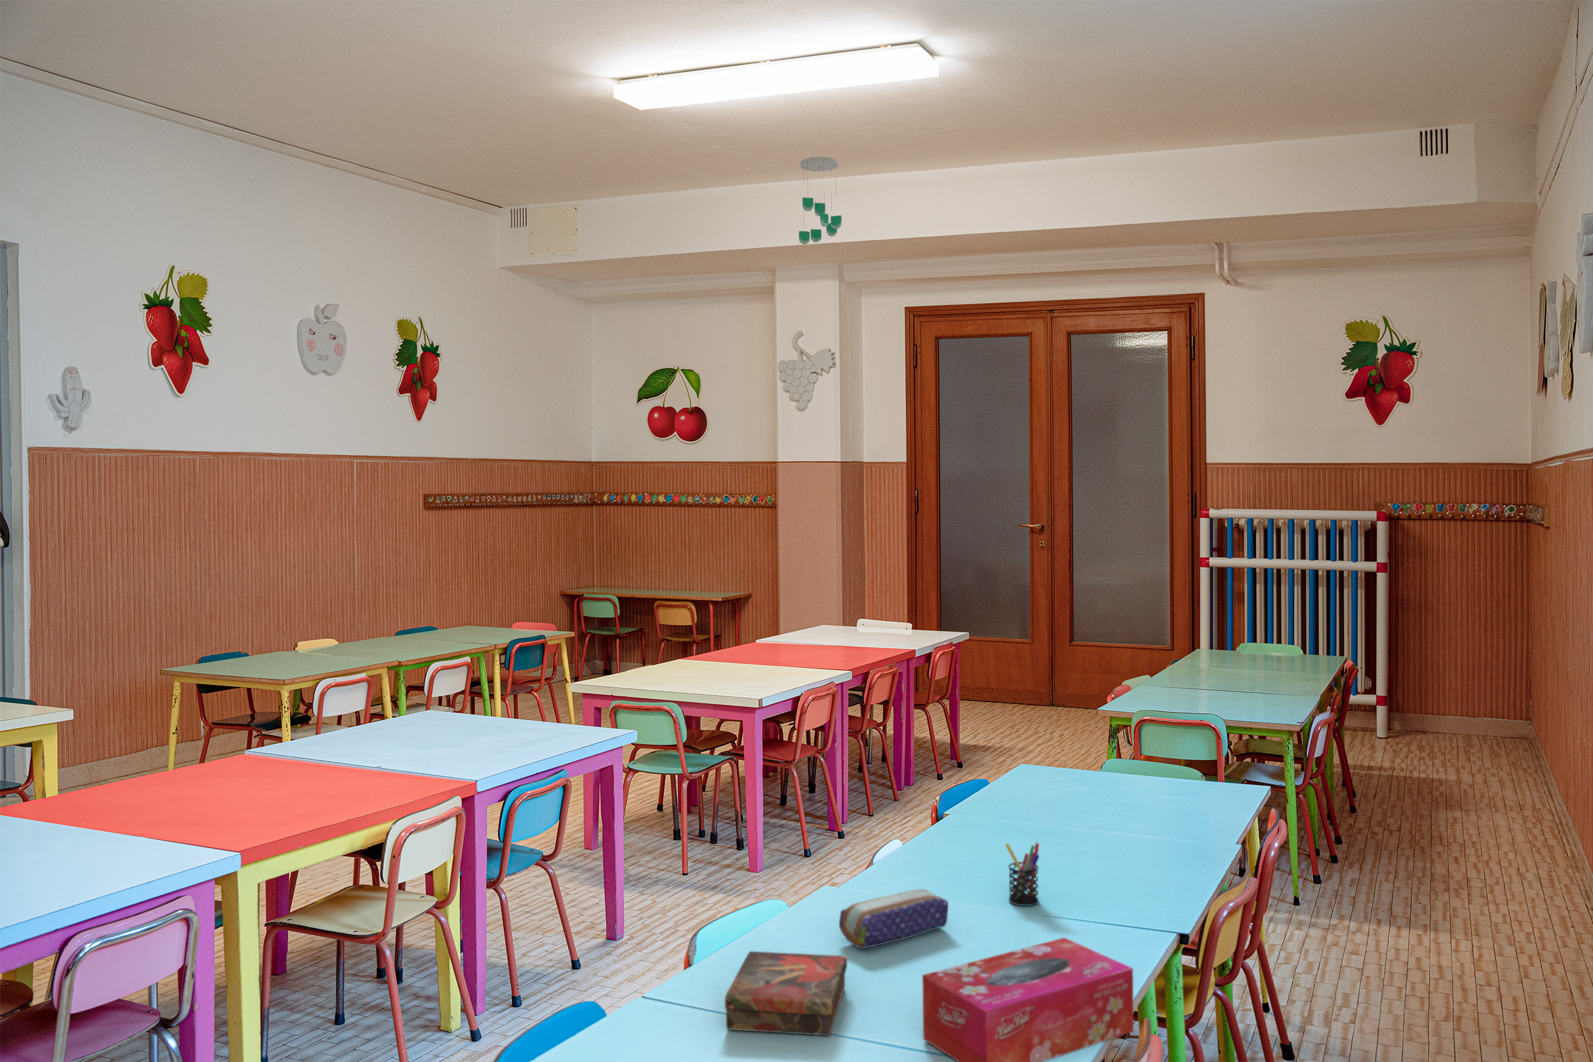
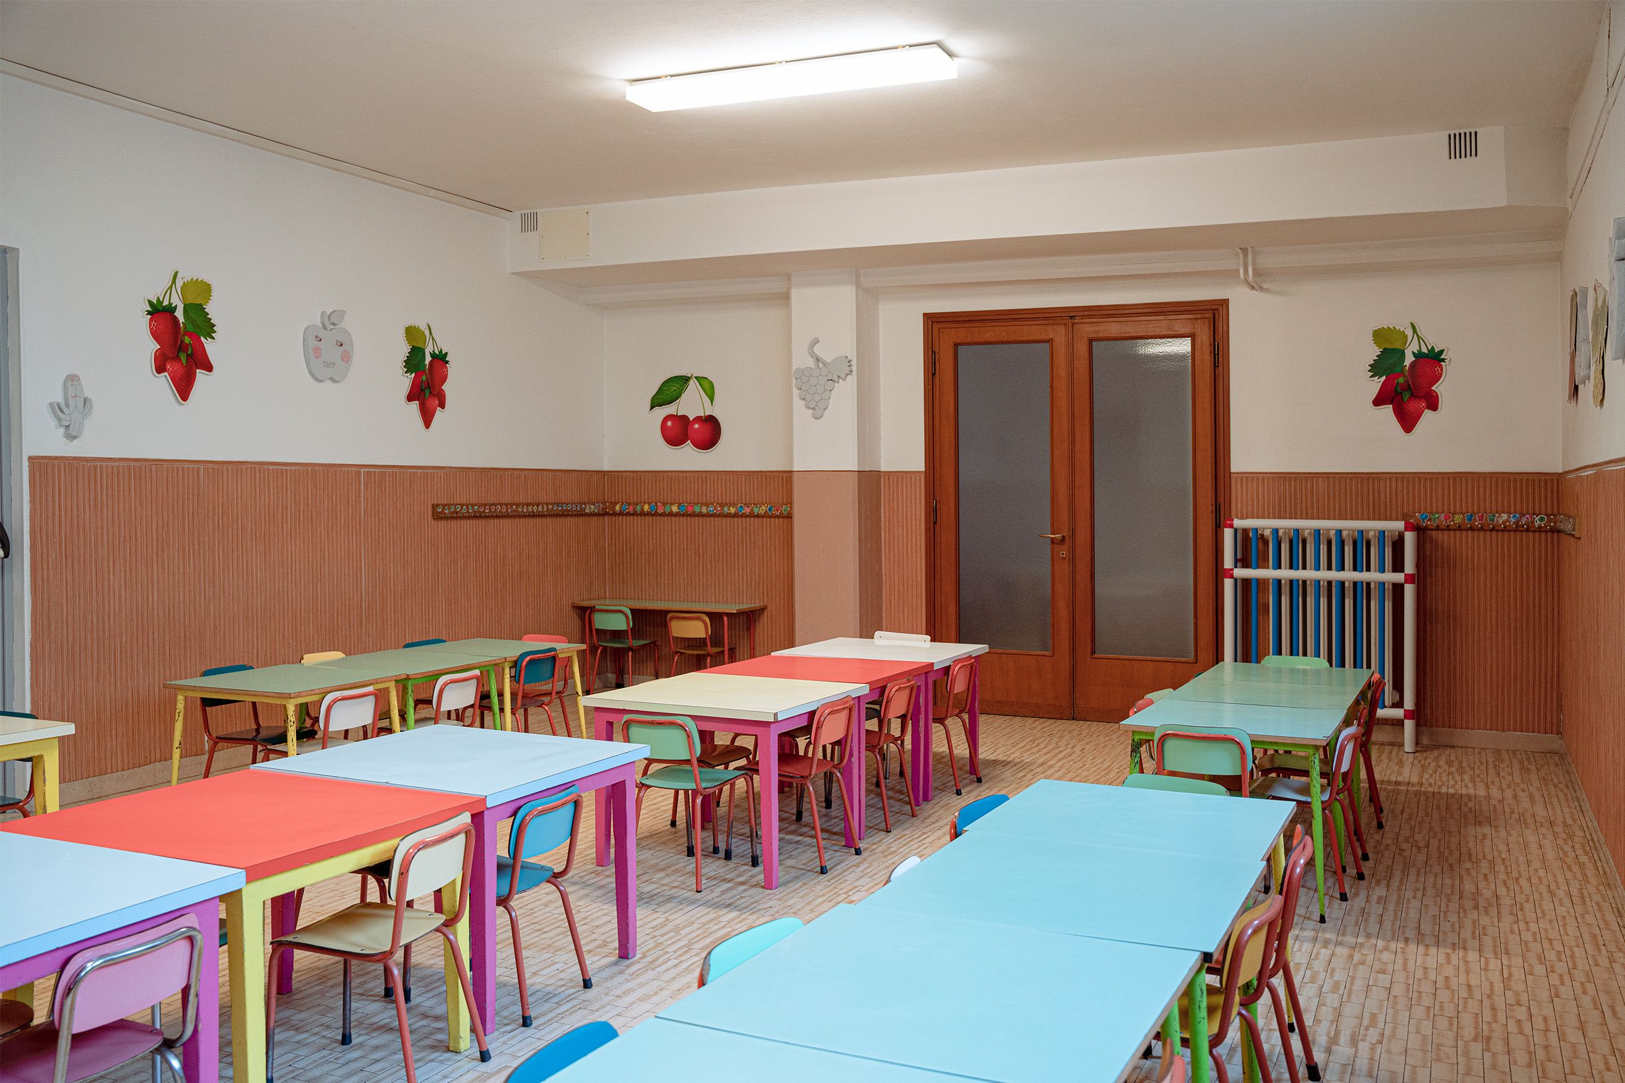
- book (788, 991)
- pen holder (1026, 870)
- pencil case (894, 916)
- tissue box (1029, 1003)
- ceiling mobile (819, 201)
